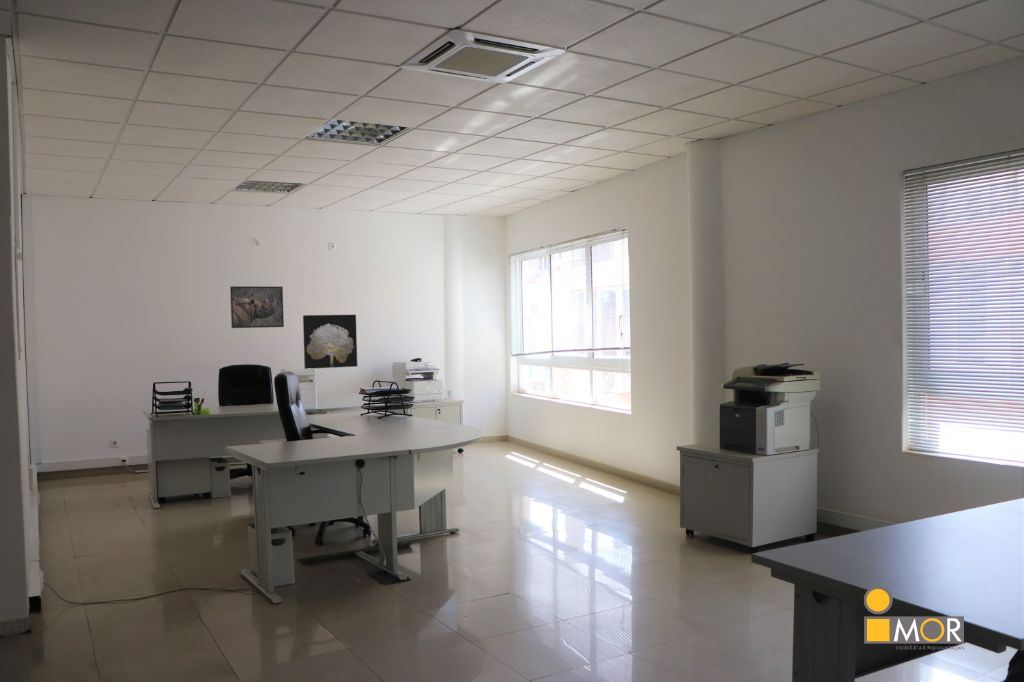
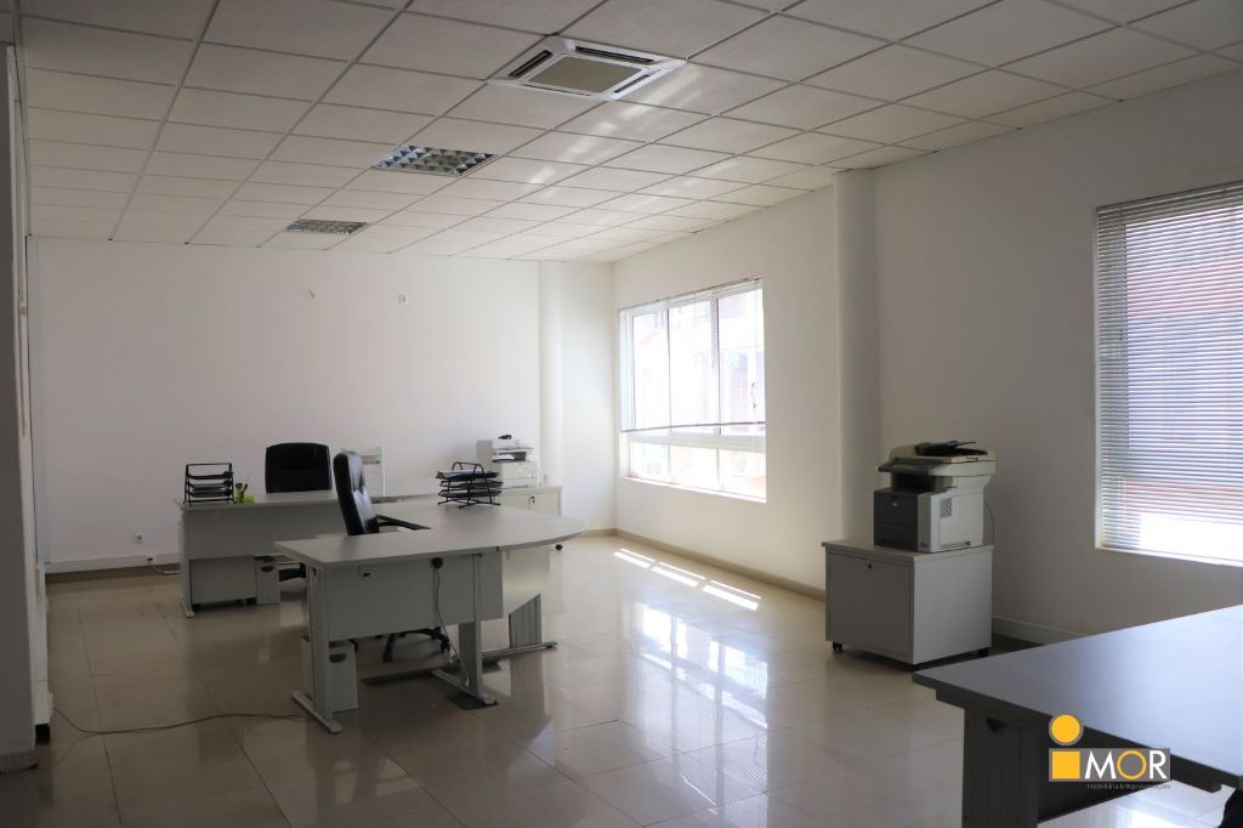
- wall art (330, 341)
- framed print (257, 307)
